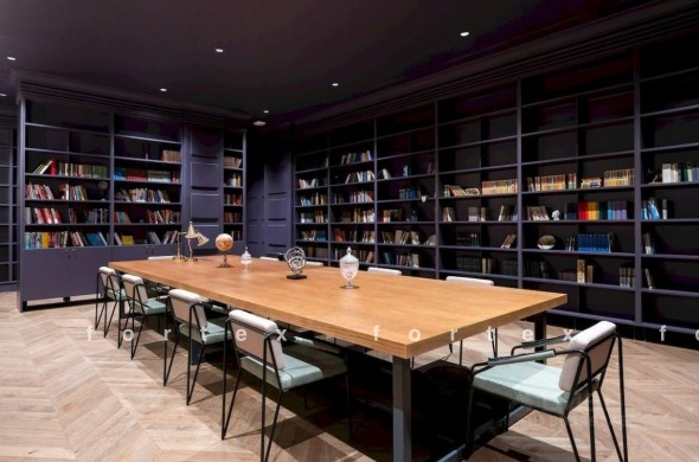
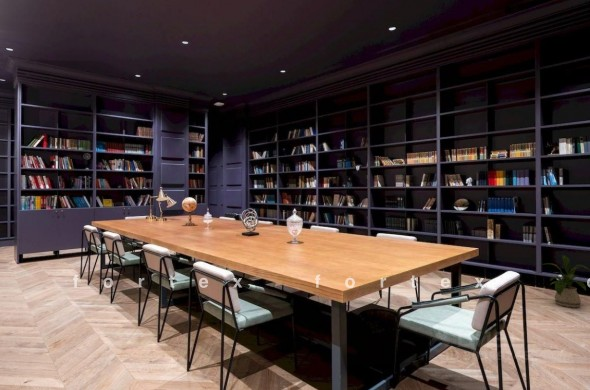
+ house plant (564, 281)
